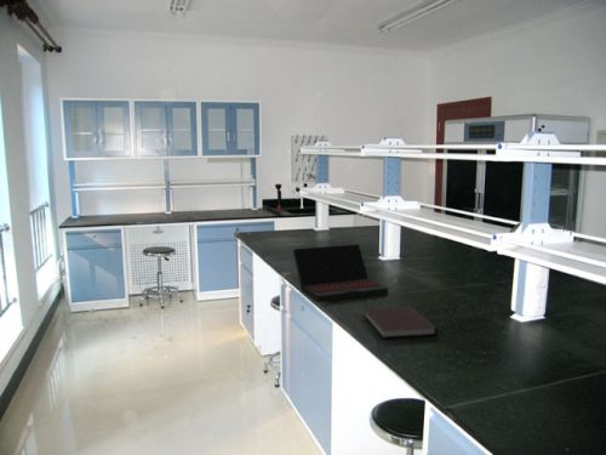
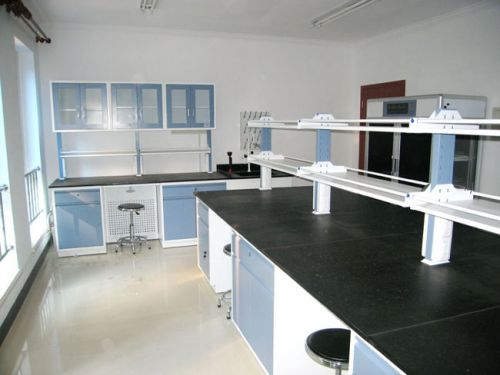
- notebook (398, 320)
- laptop (338, 271)
